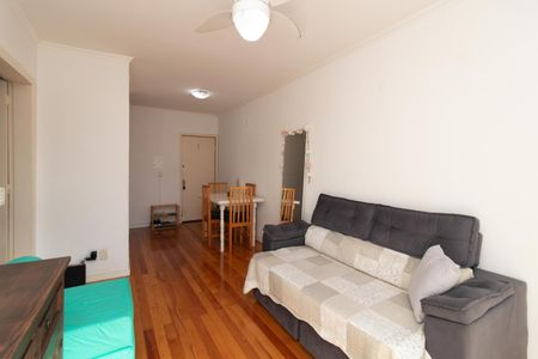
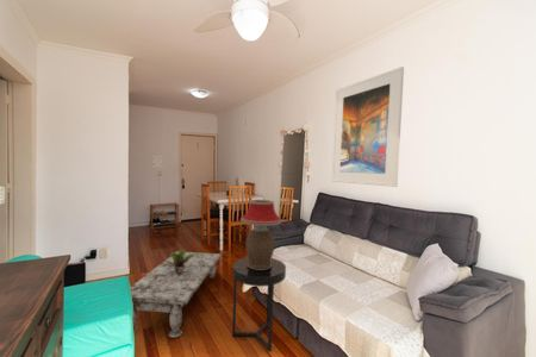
+ potted plant (180, 262)
+ coffee table (179, 284)
+ table lamp (260, 233)
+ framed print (362, 132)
+ side table (267, 300)
